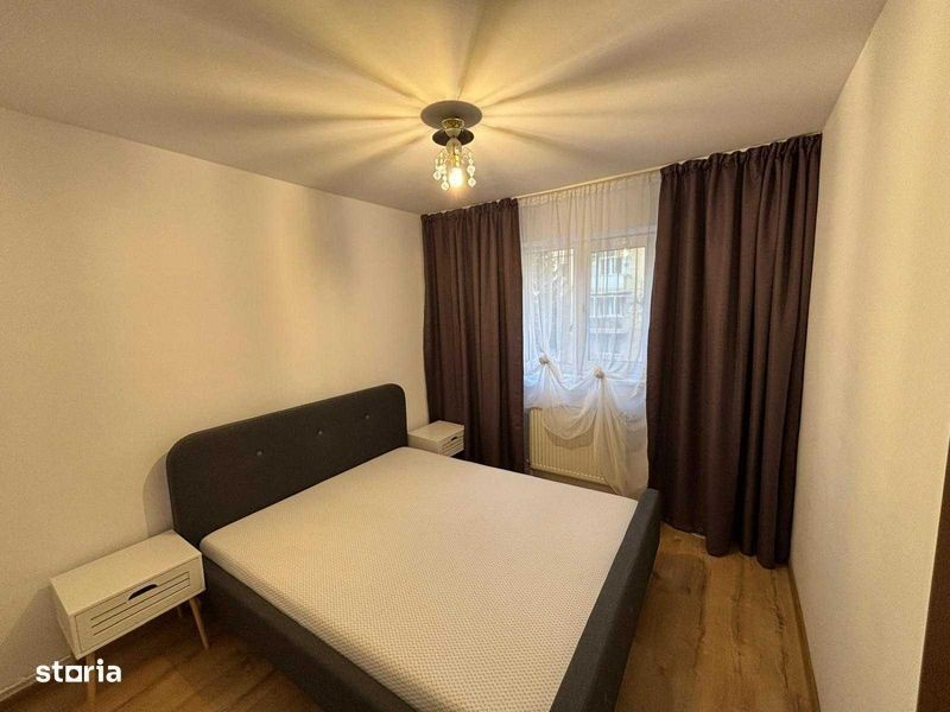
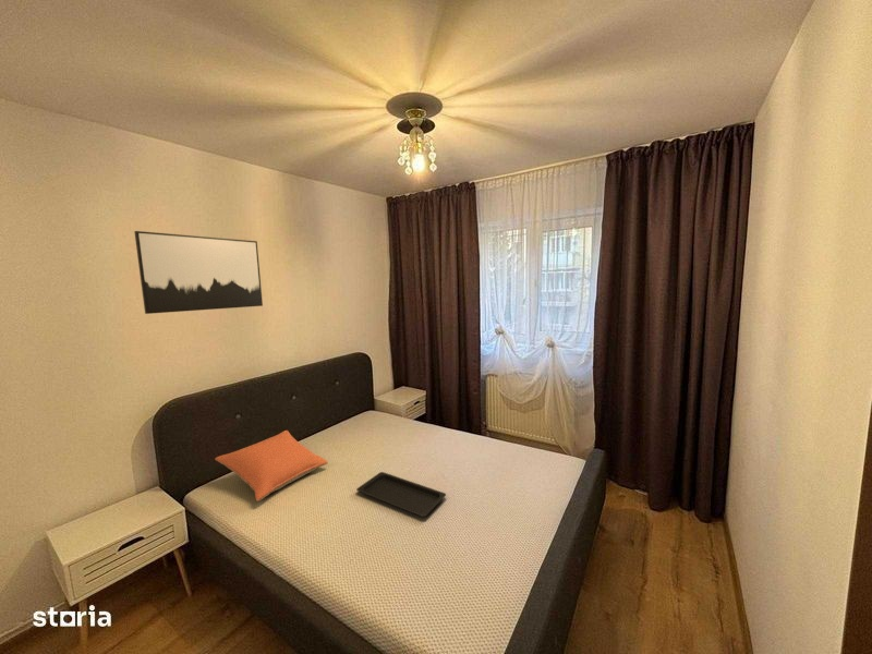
+ pillow (274, 461)
+ serving tray (400, 494)
+ wall art (207, 272)
